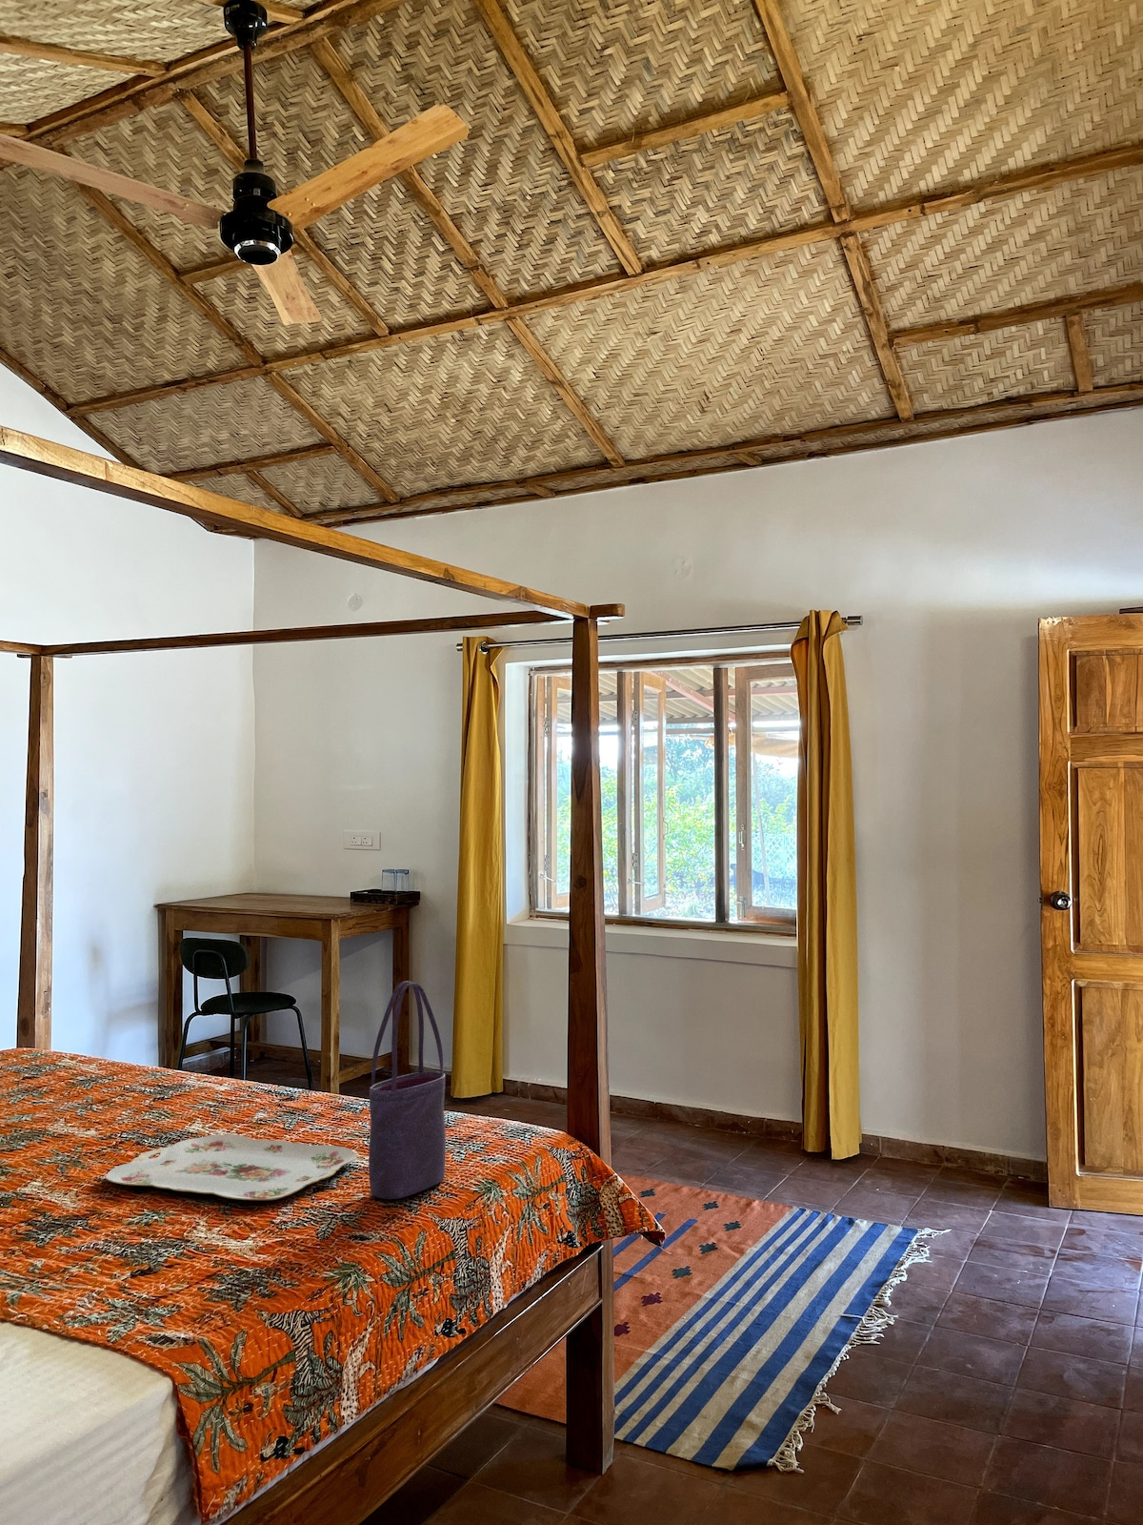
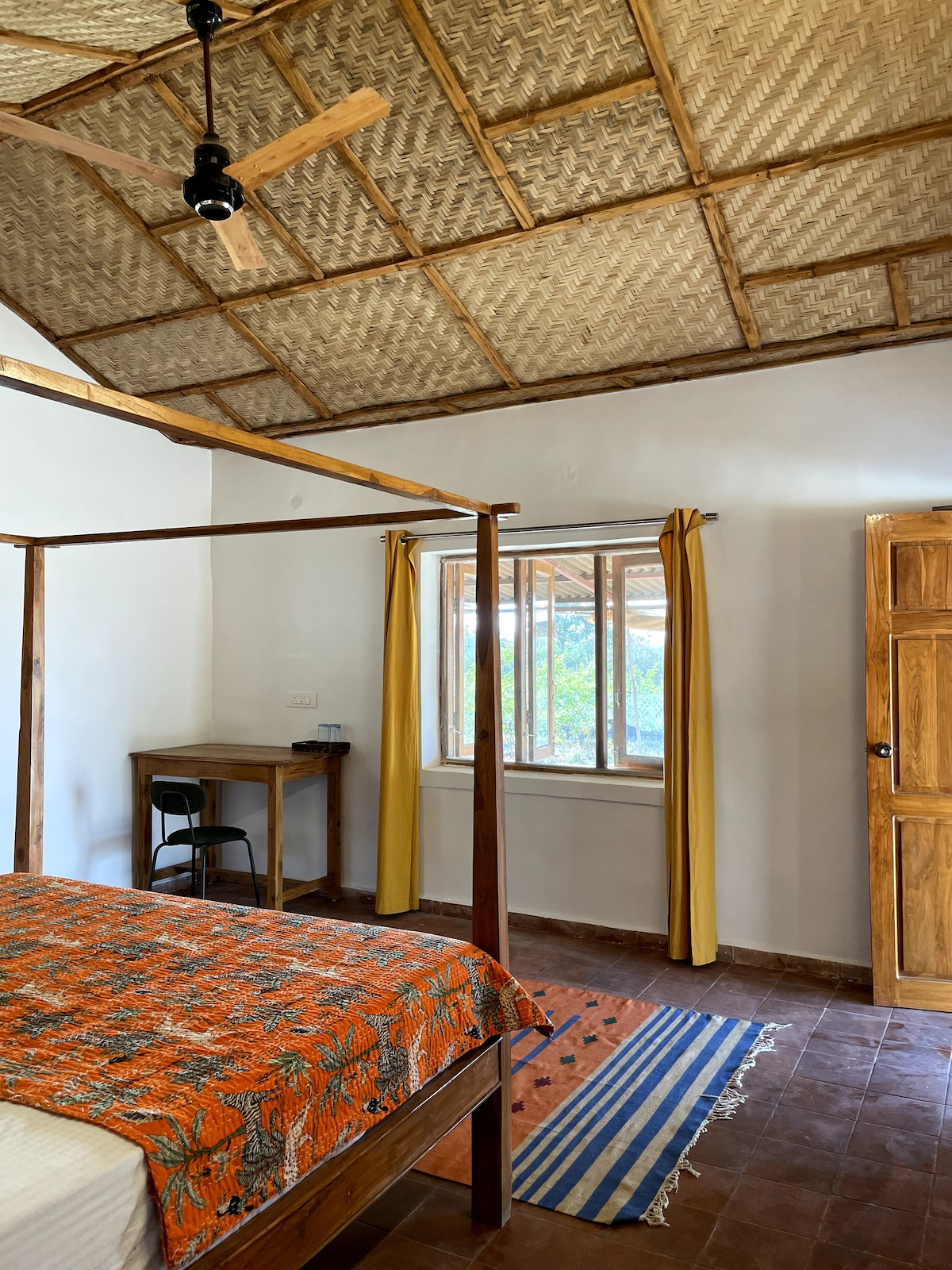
- serving tray (234, 1167)
- tote bag (408, 1083)
